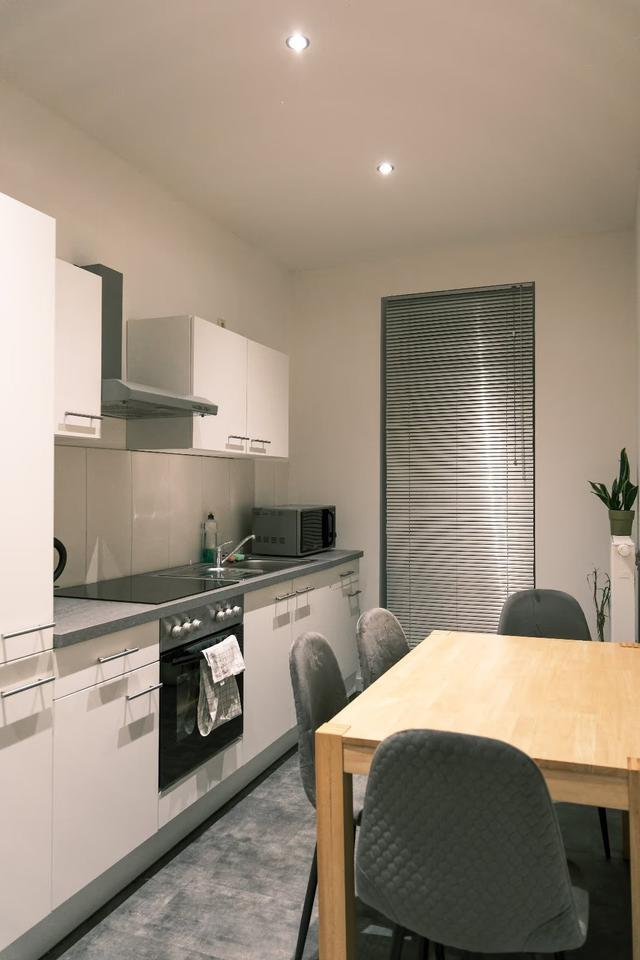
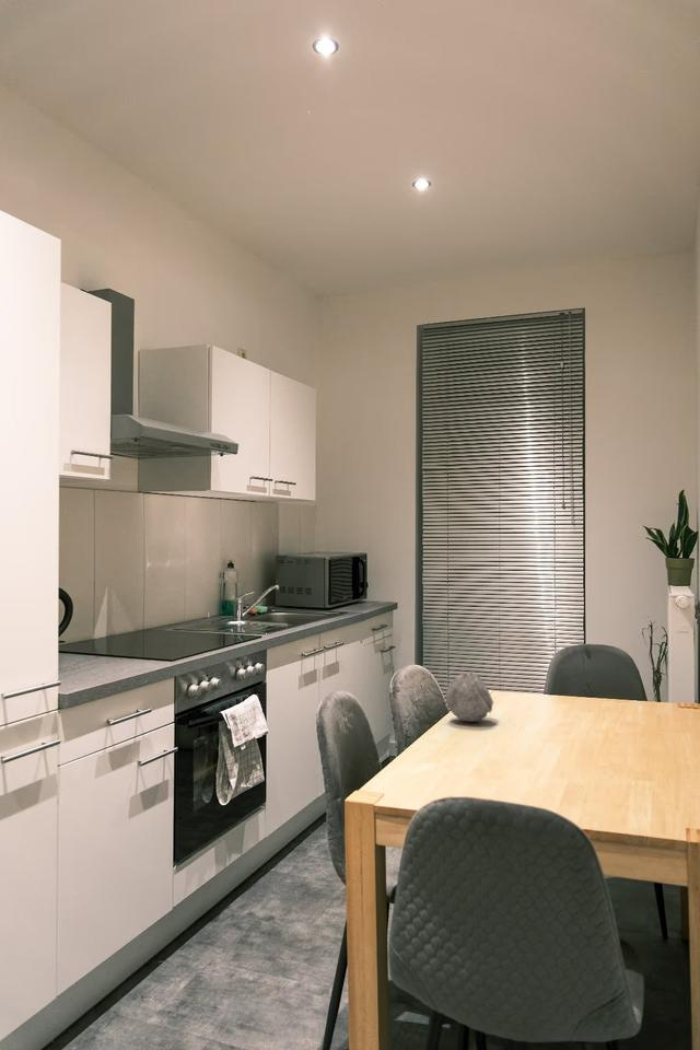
+ decorative orb (469, 697)
